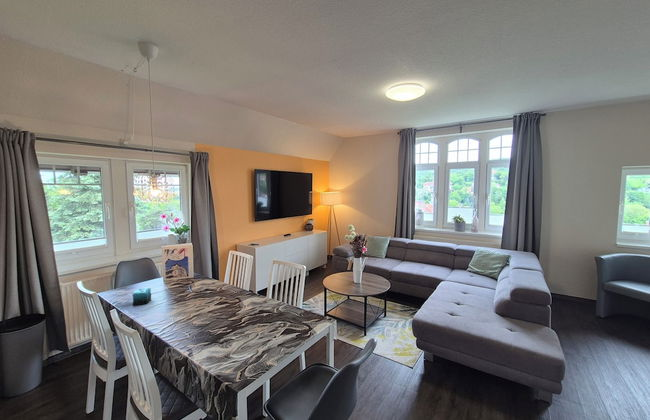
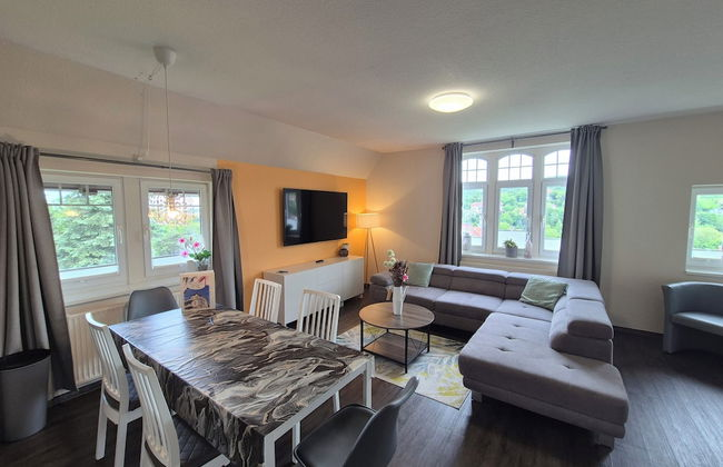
- candle (142, 294)
